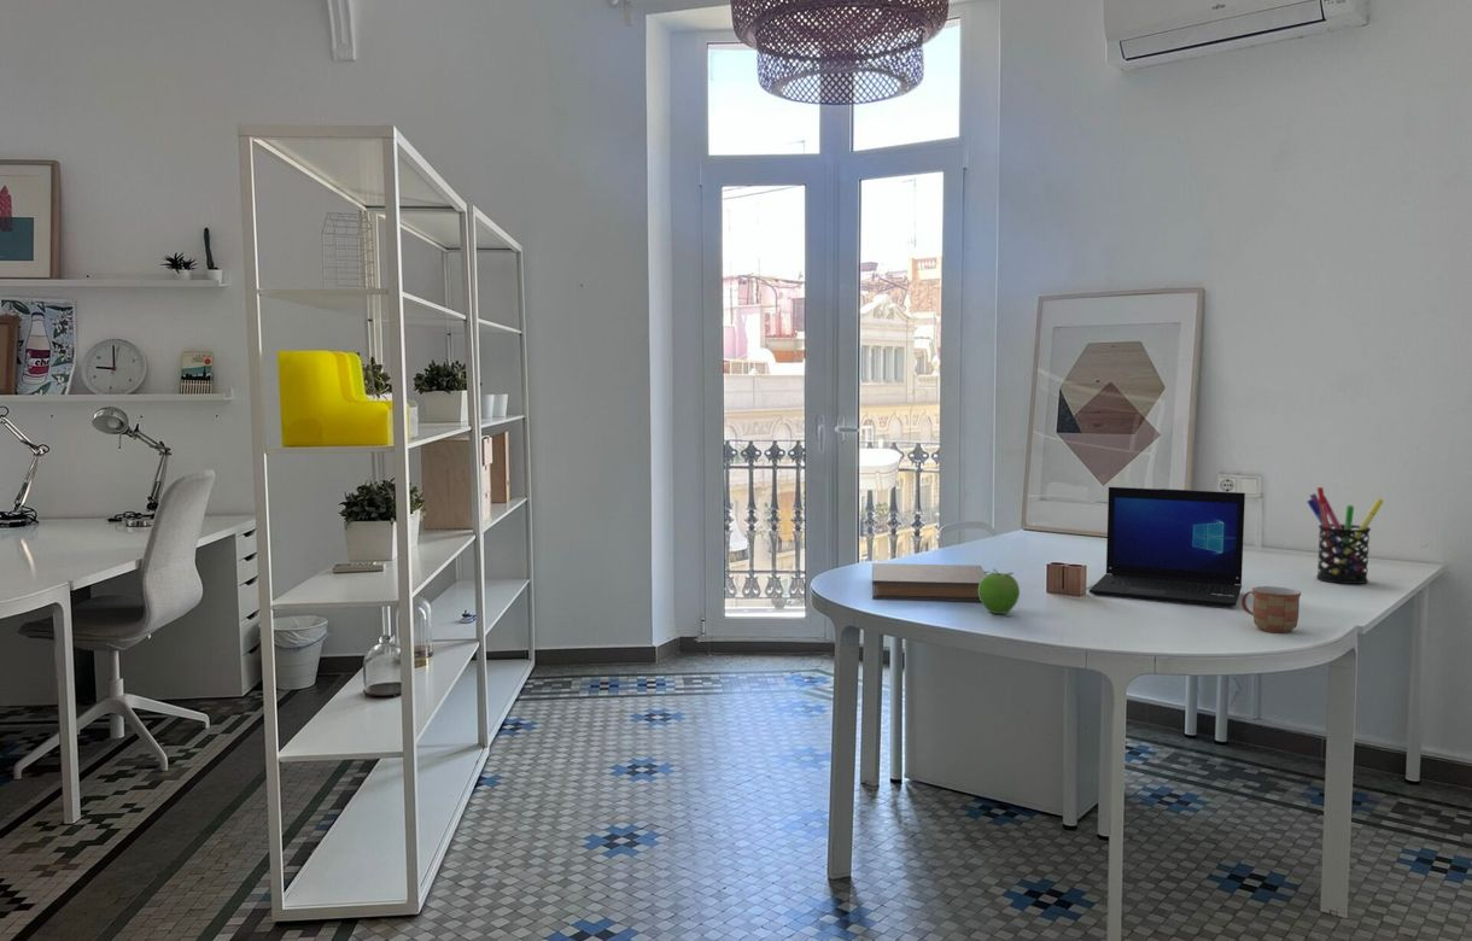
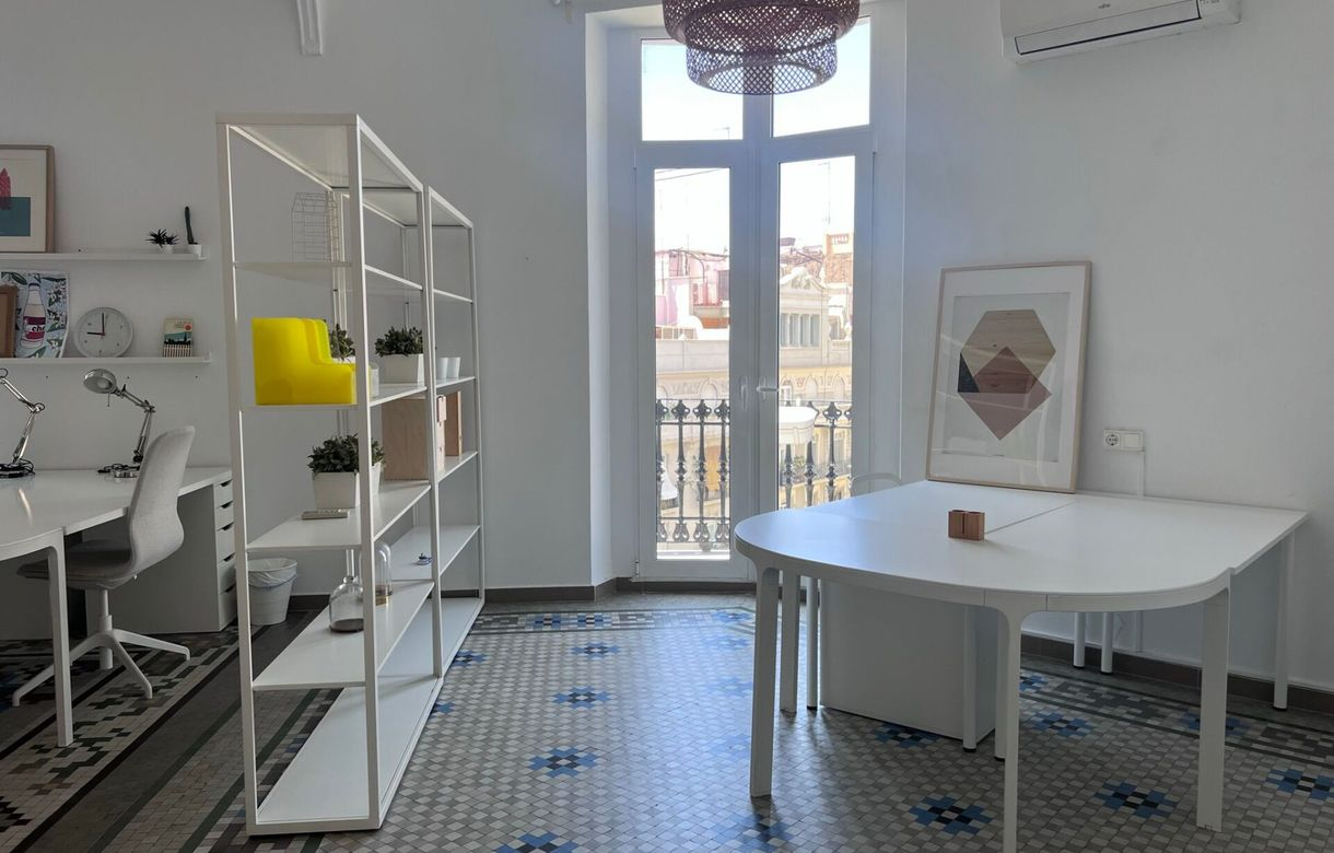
- laptop (1167, 543)
- pen holder (1342, 534)
- fruit (998, 590)
- mug (1269, 608)
- book (928, 580)
